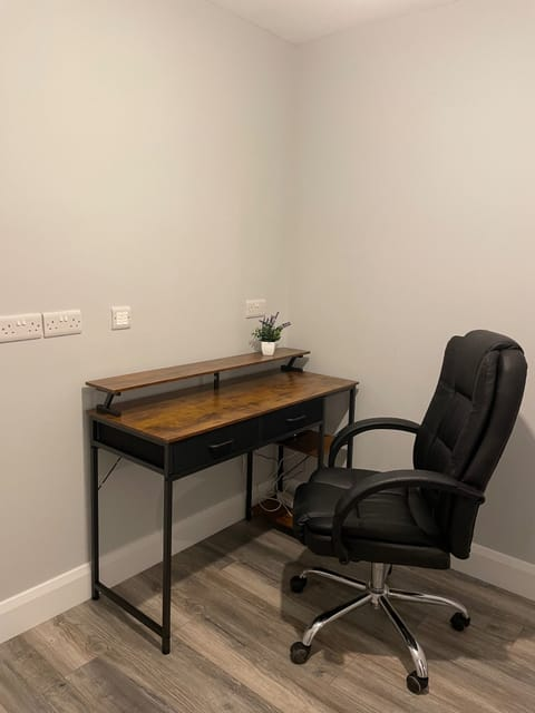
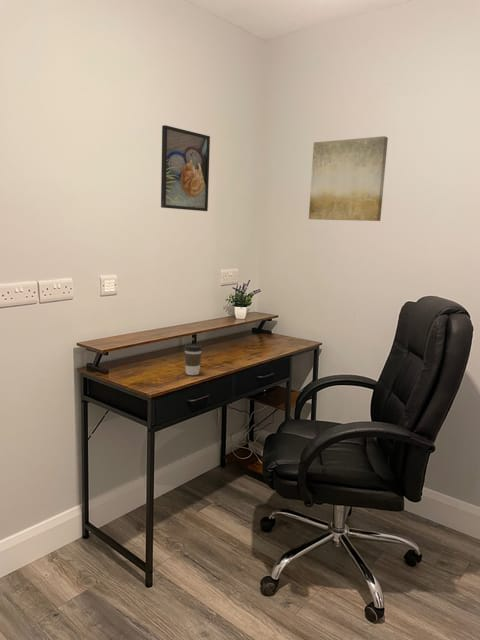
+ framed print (186, 170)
+ coffee cup (192, 359)
+ wall art (346, 180)
